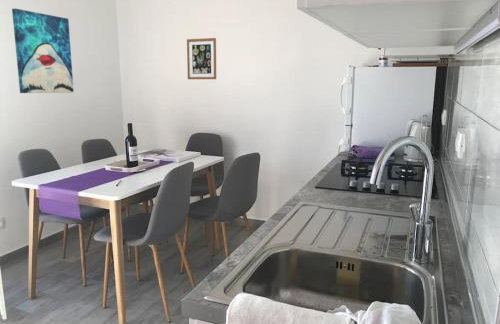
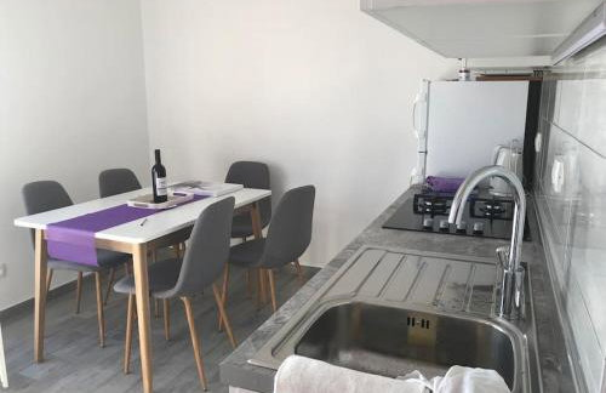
- wall art (45, 54)
- wall art (201, 59)
